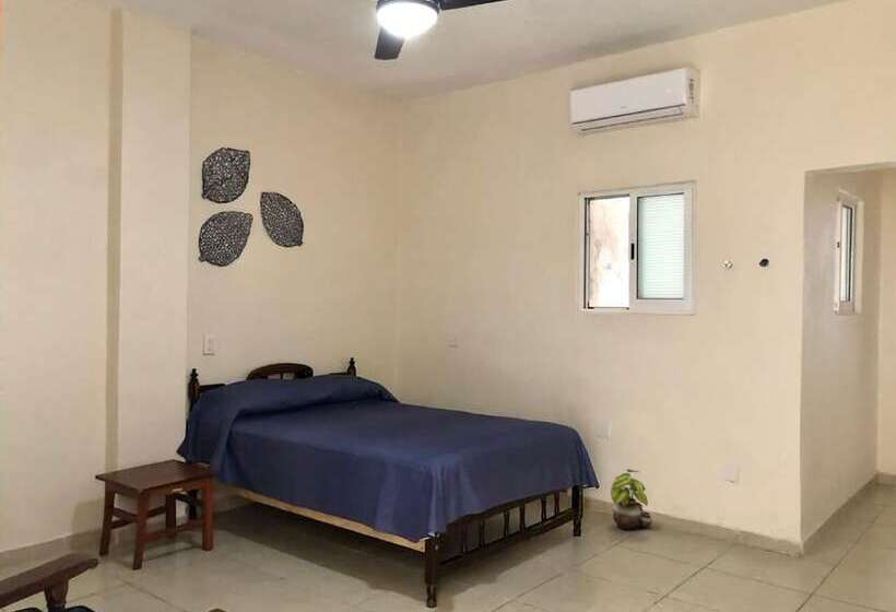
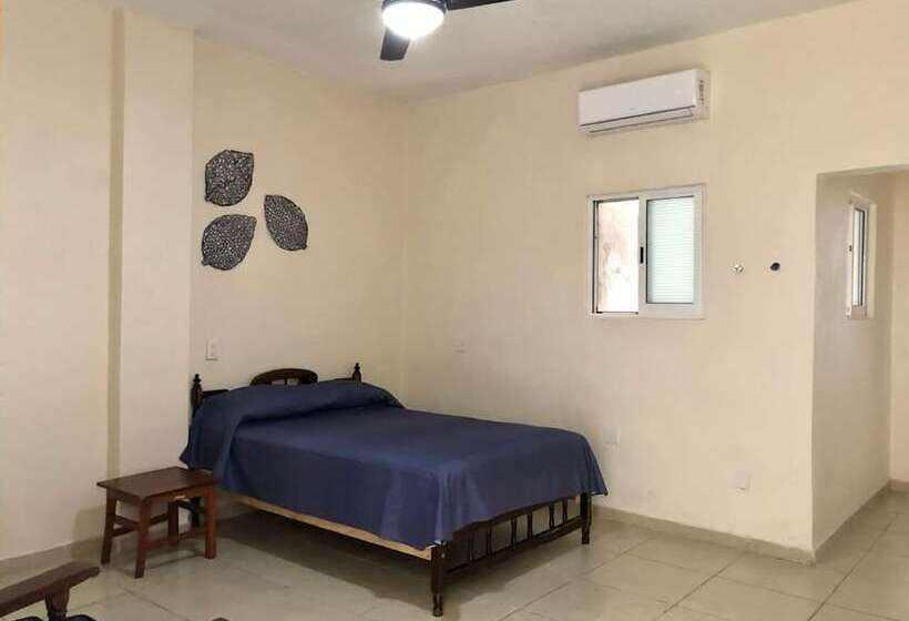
- potted plant (632, 498)
